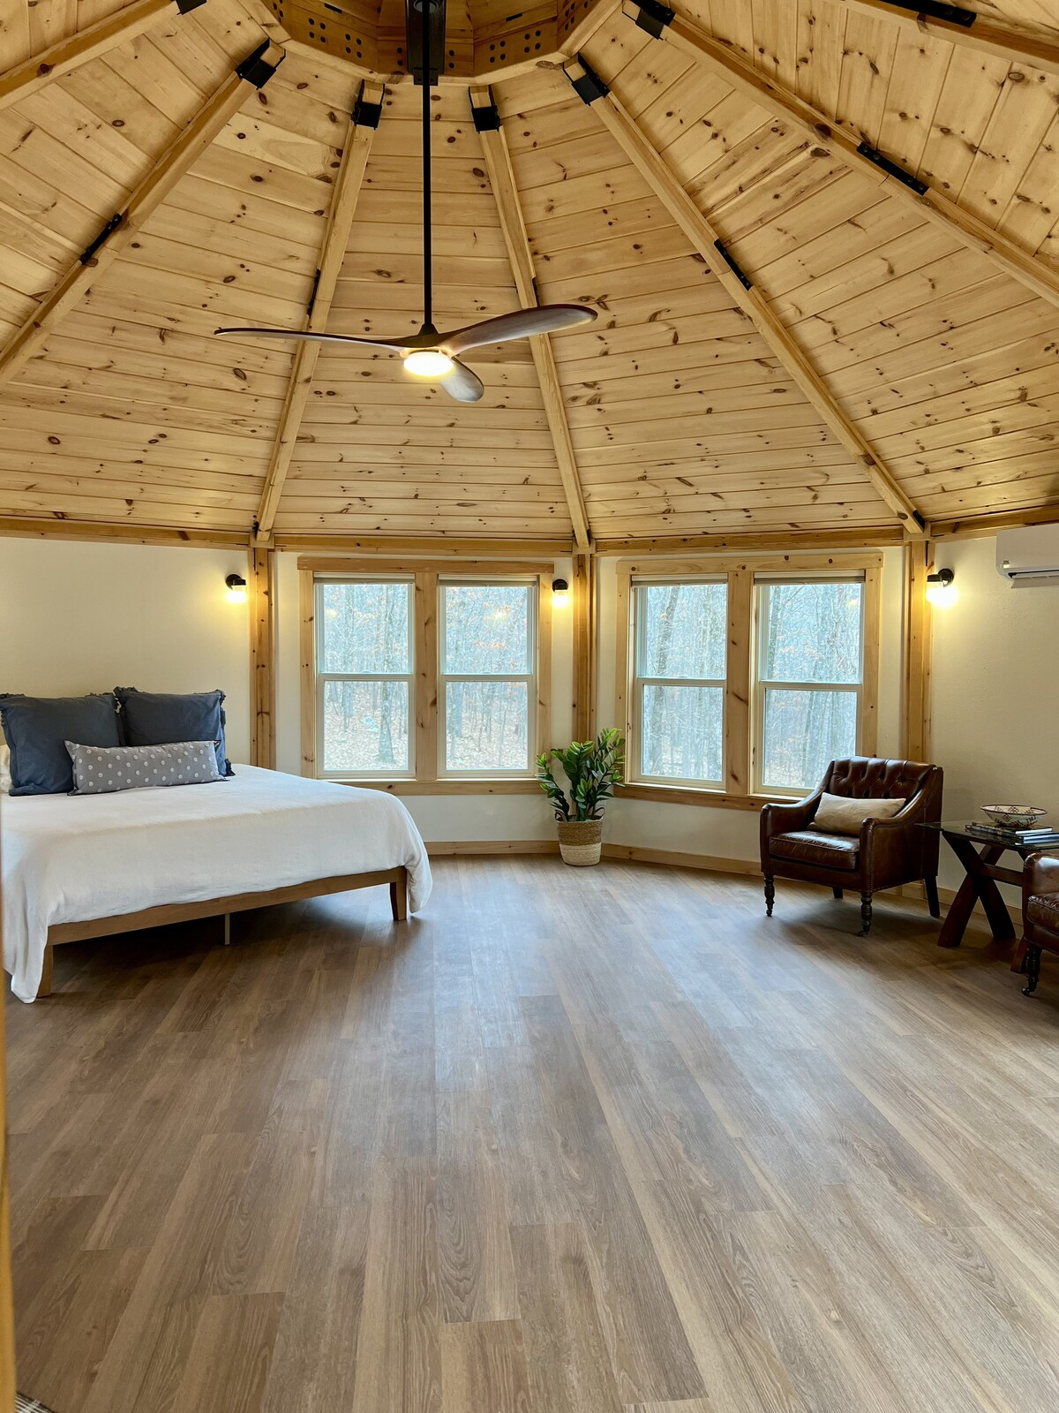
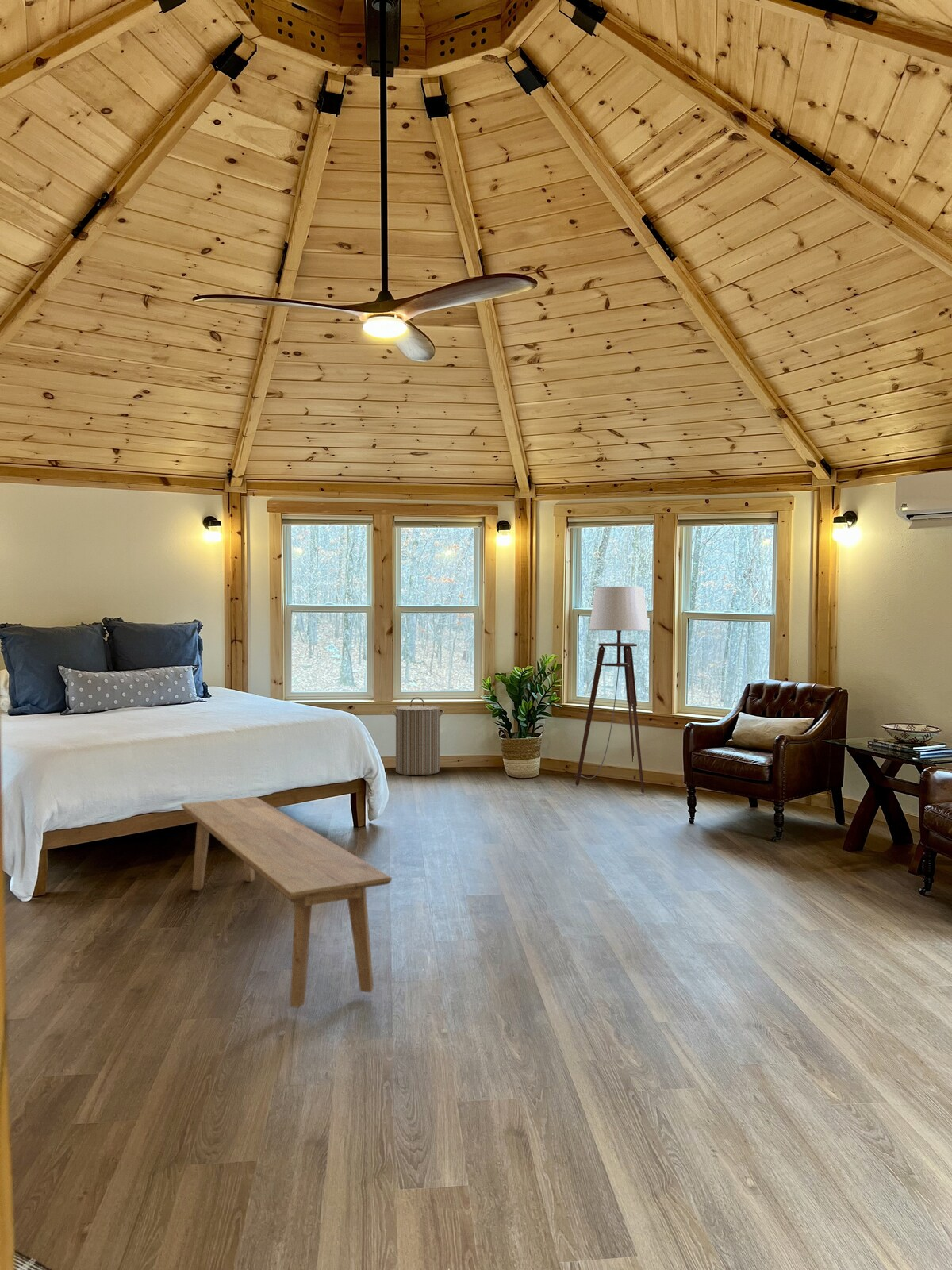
+ bench (270, 883)
+ laundry hamper (417, 734)
+ floor lamp (616, 687)
